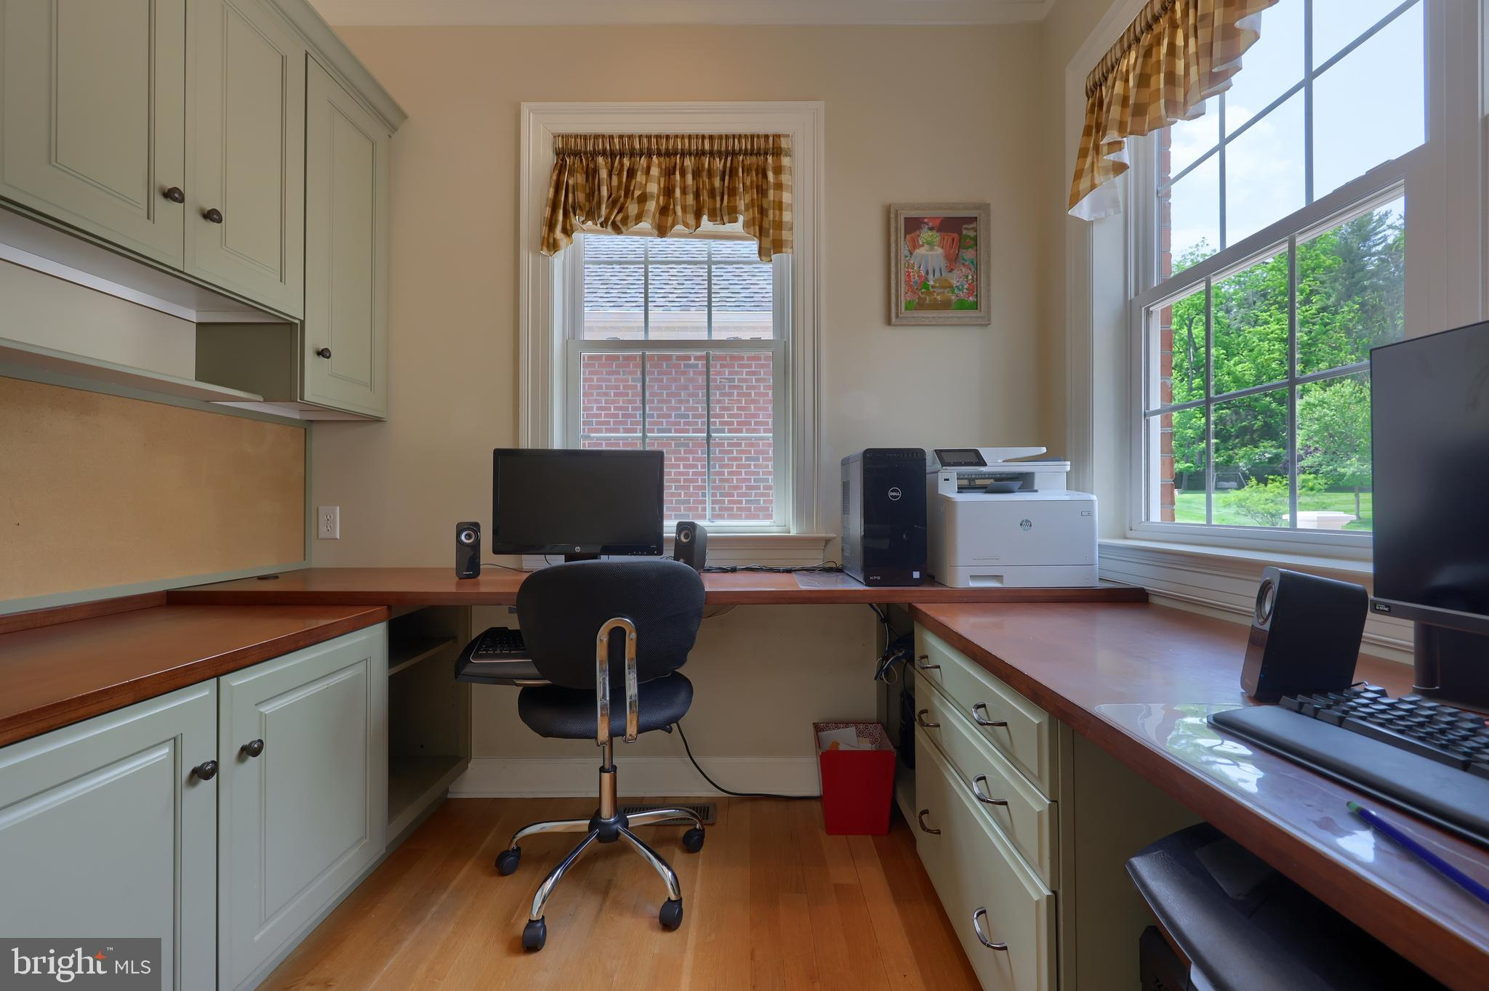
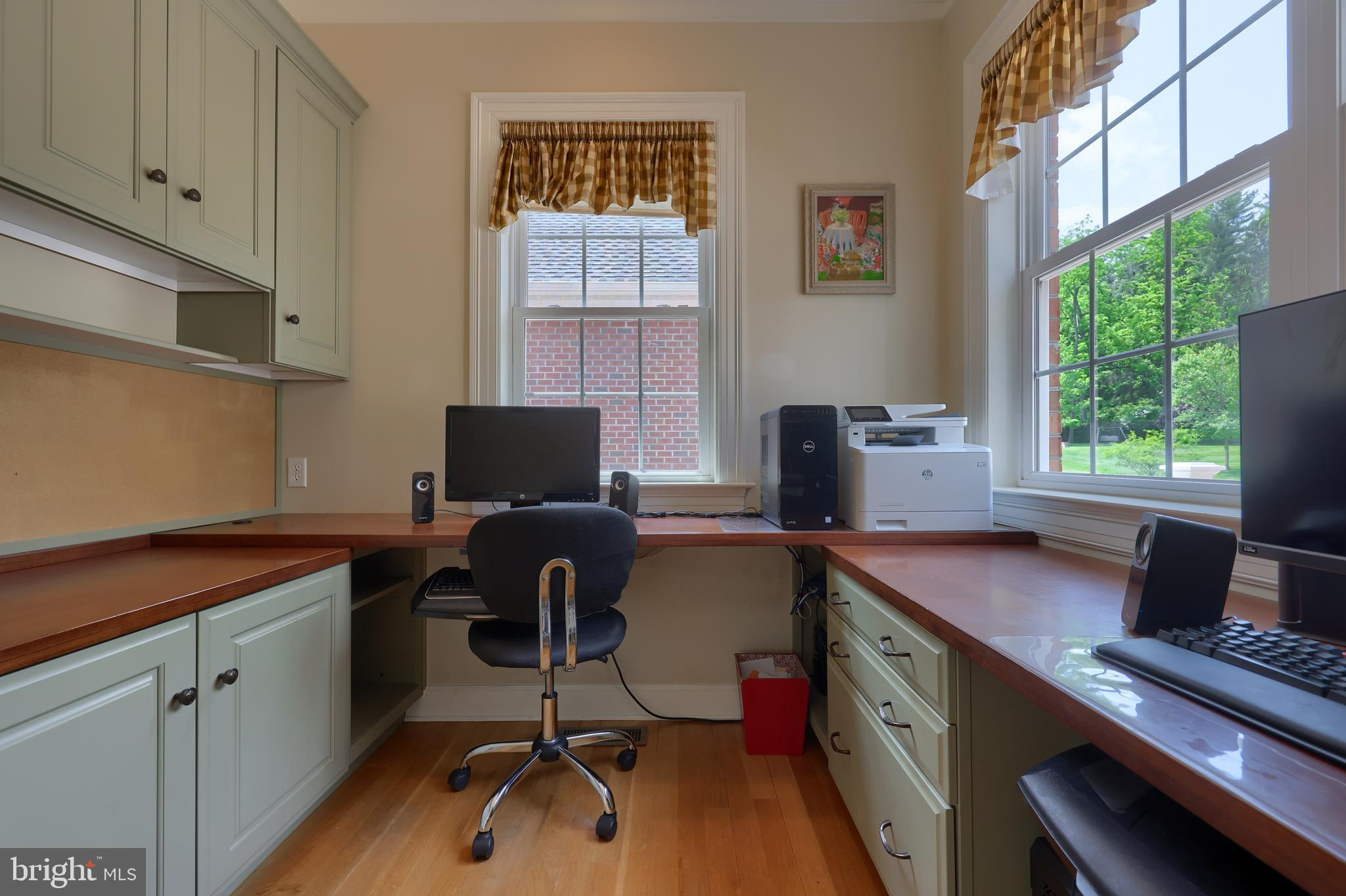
- pen (1416, 848)
